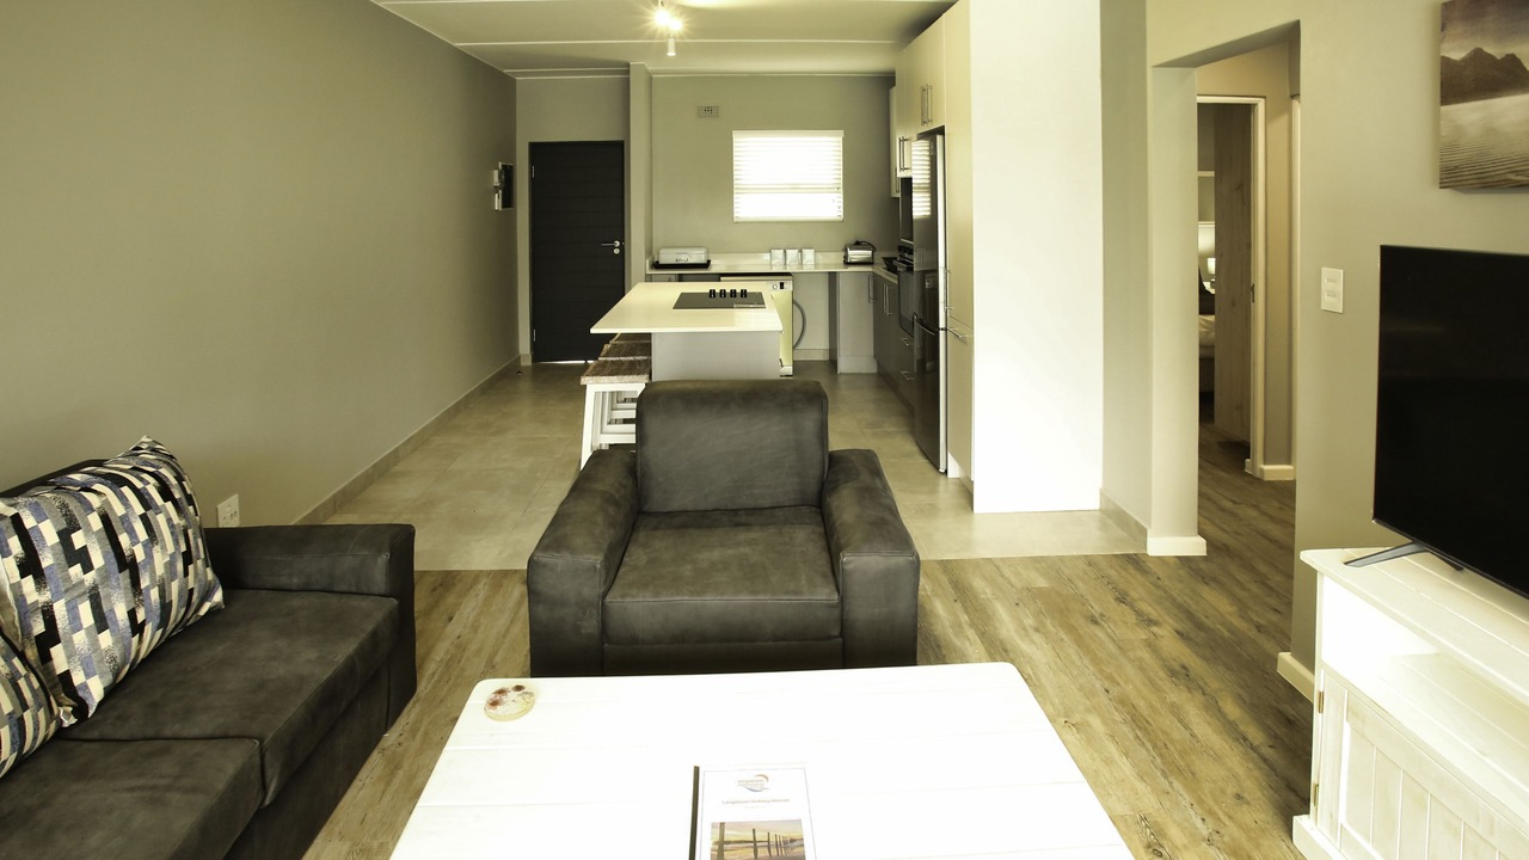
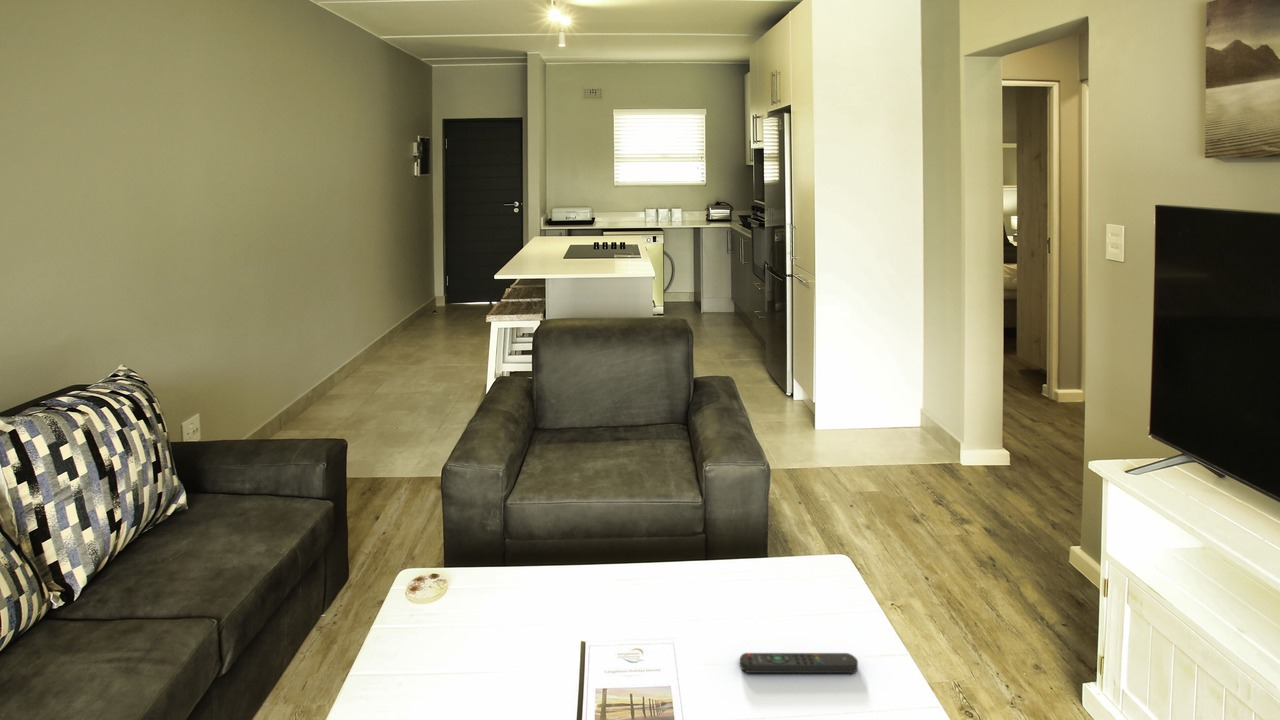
+ remote control (798, 662)
